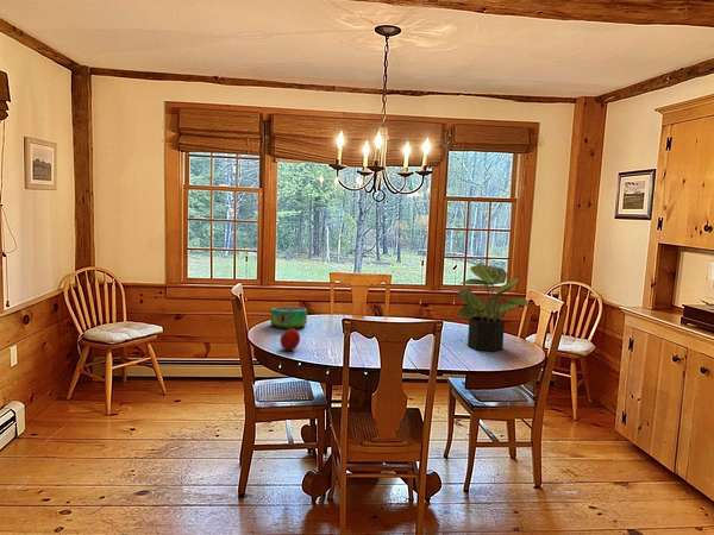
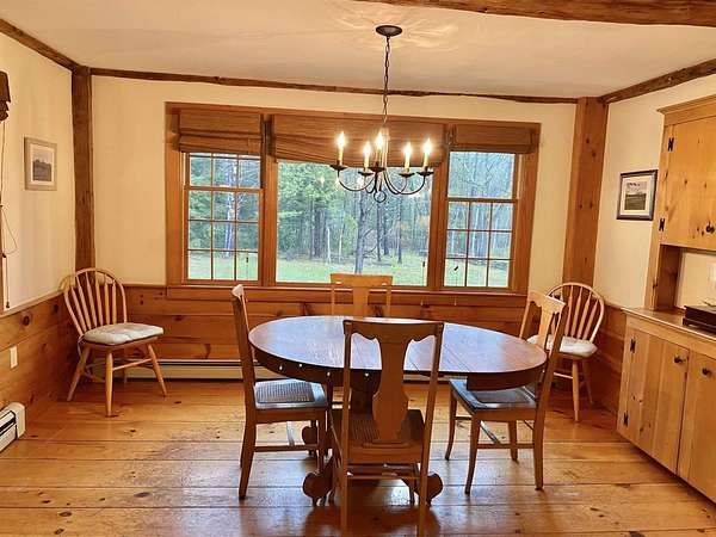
- fruit (289, 339)
- potted plant (491, 307)
- decorative bowl (288, 316)
